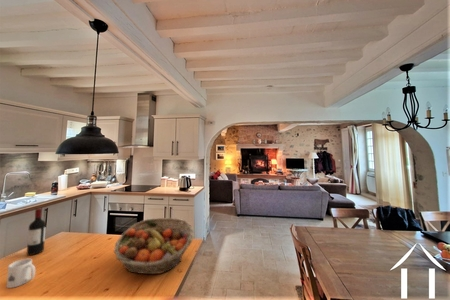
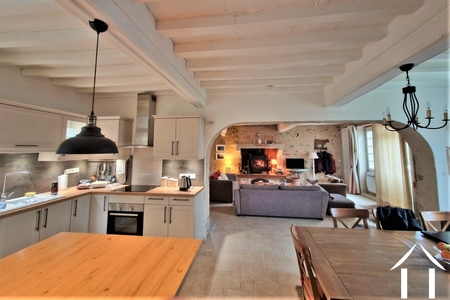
- wine bottle (37, 230)
- mug (23, 272)
- fruit basket (155, 243)
